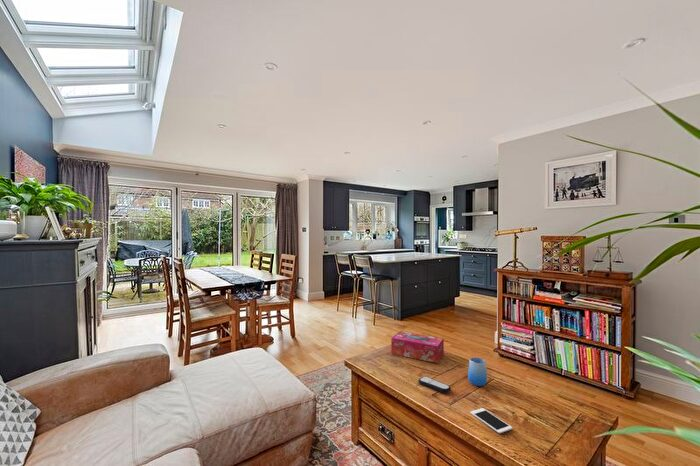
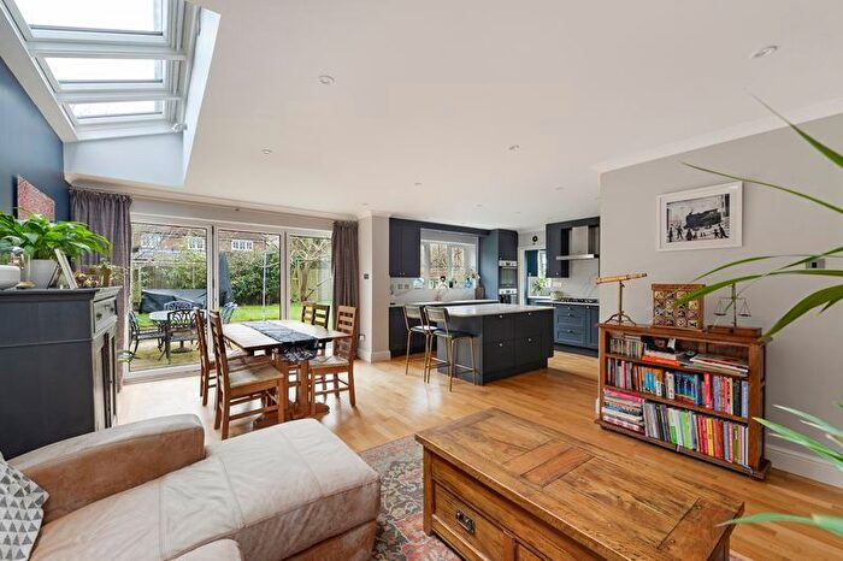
- remote control (434, 384)
- tissue box (417, 346)
- cell phone (490, 419)
- cup (477, 371)
